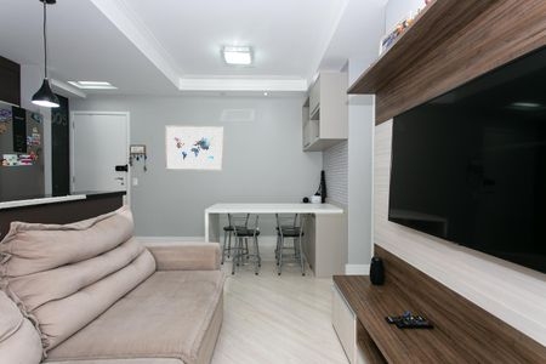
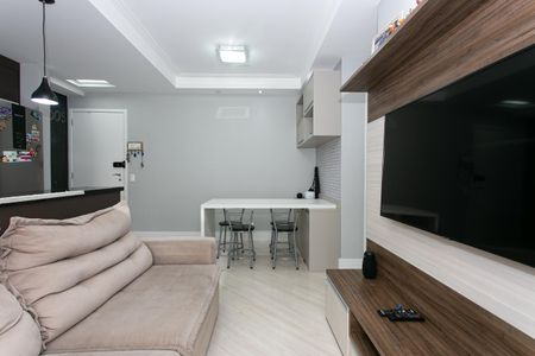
- wall art (194, 148)
